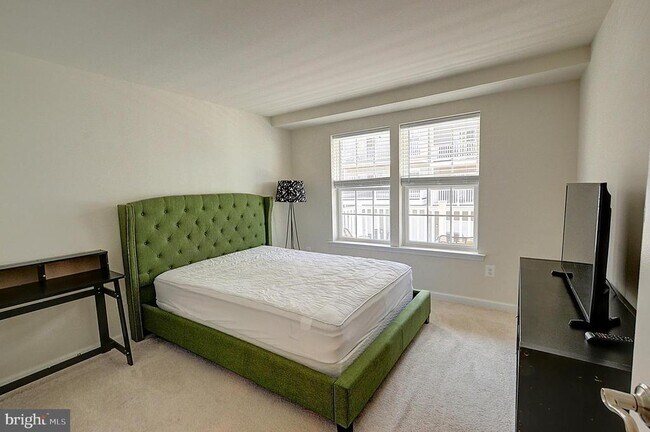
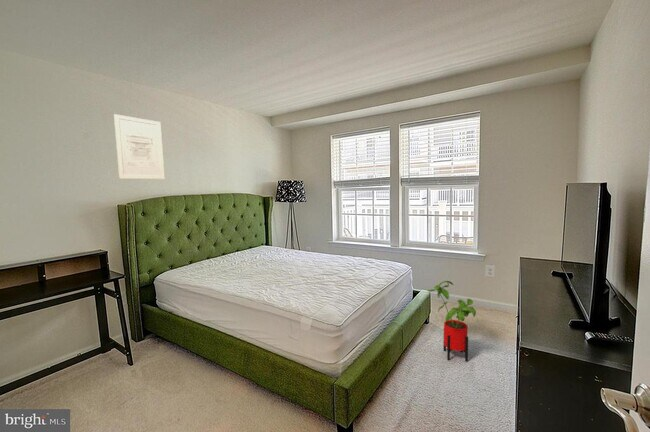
+ house plant (453, 320)
+ wall art (140, 148)
